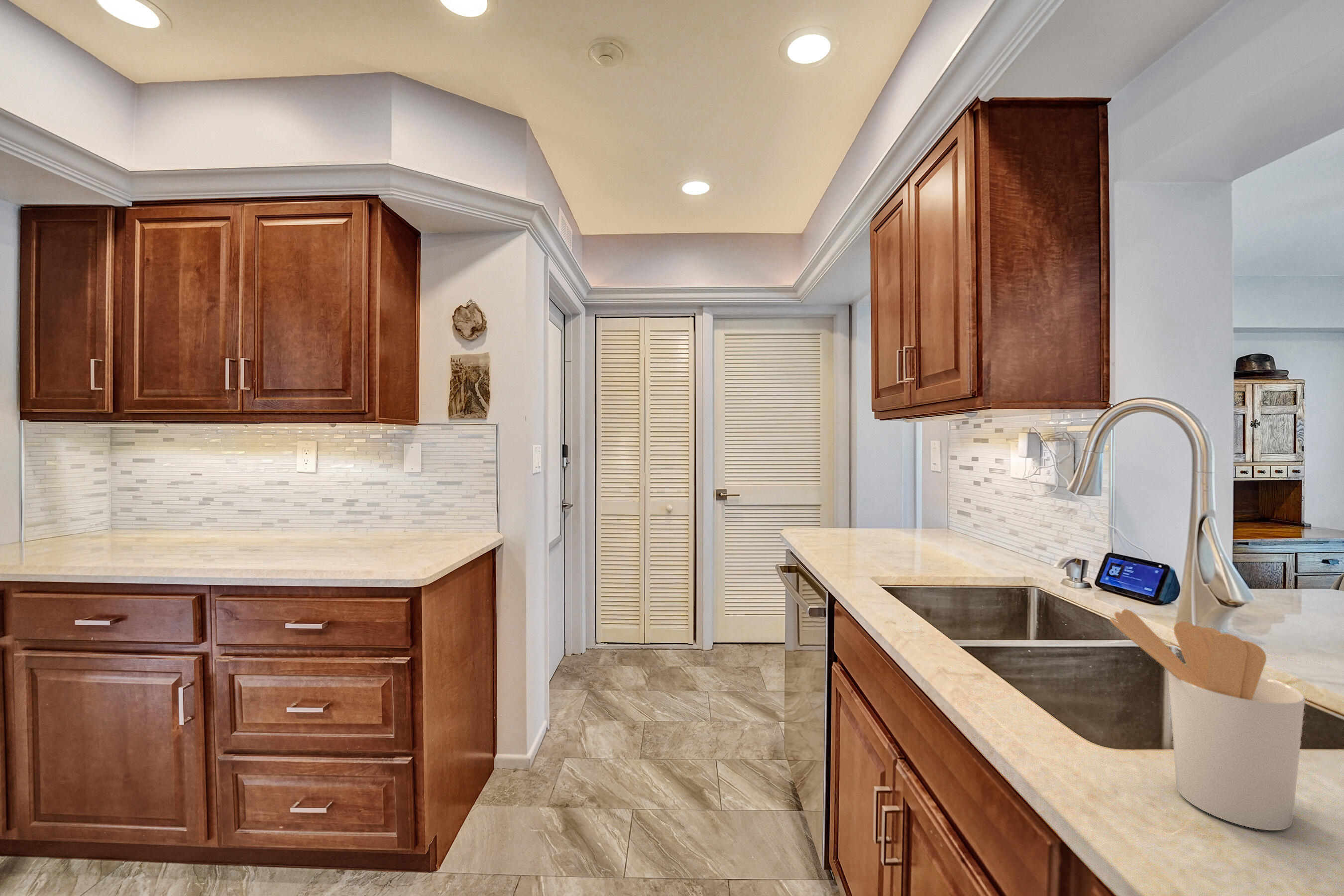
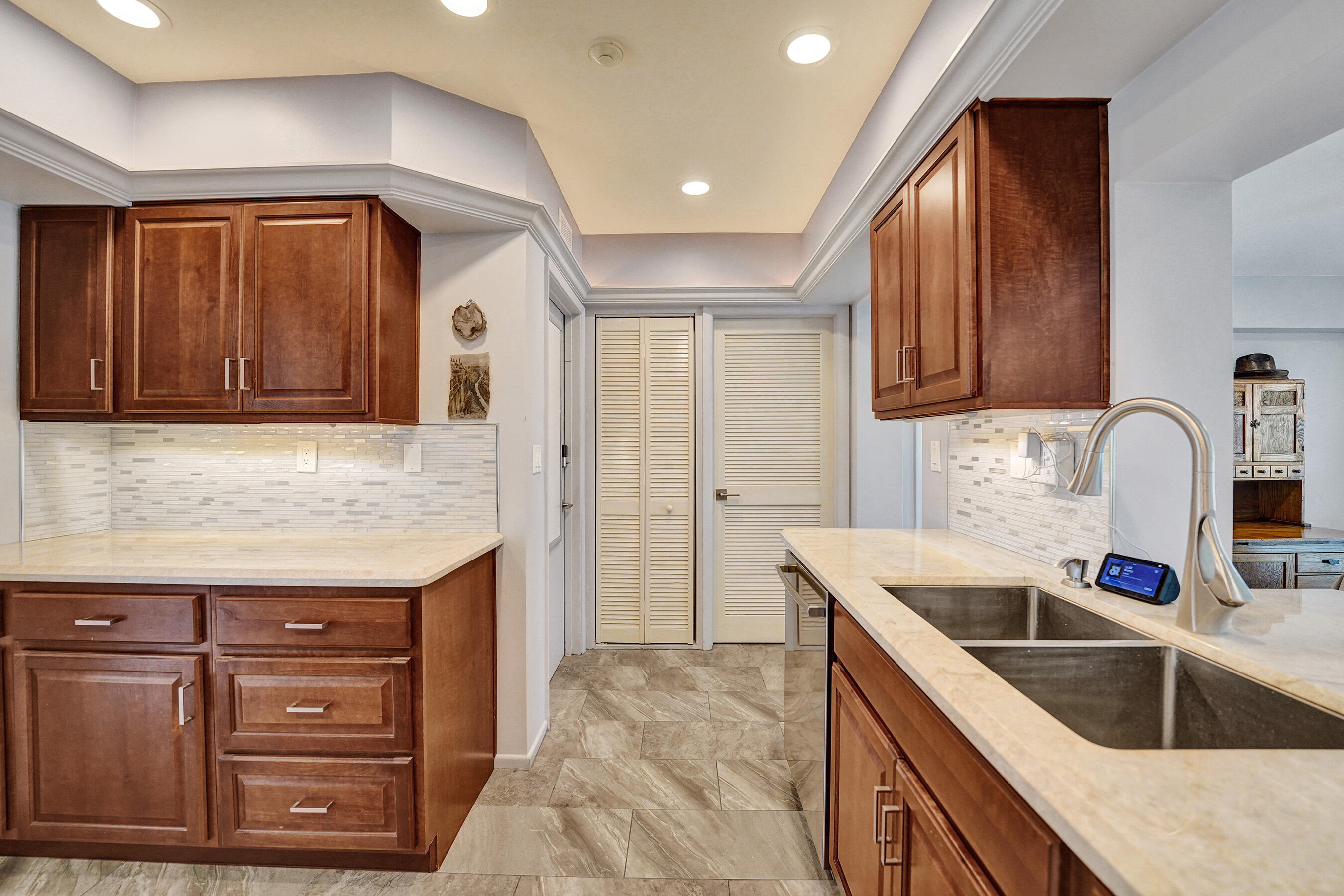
- utensil holder (1197, 705)
